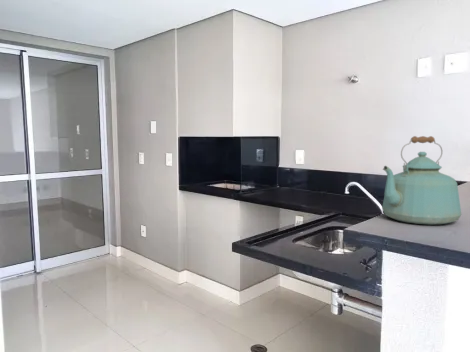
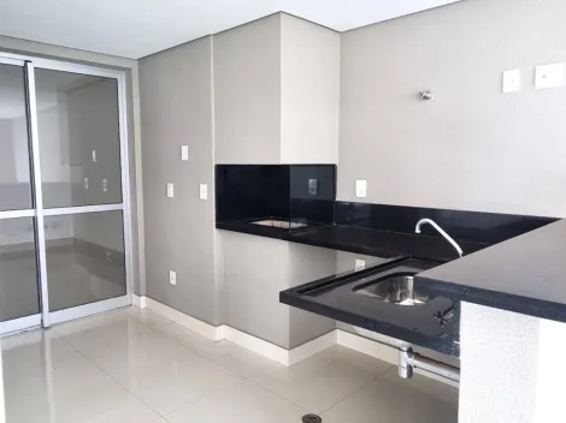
- kettle (416, 178)
